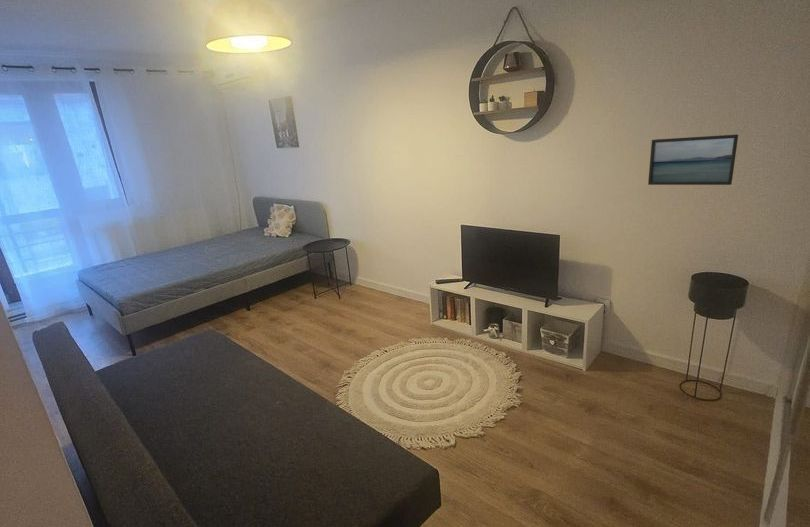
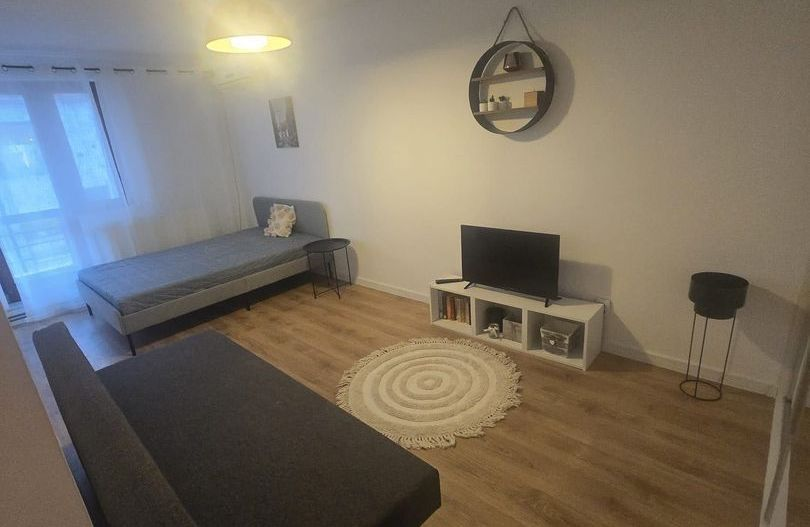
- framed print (690, 161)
